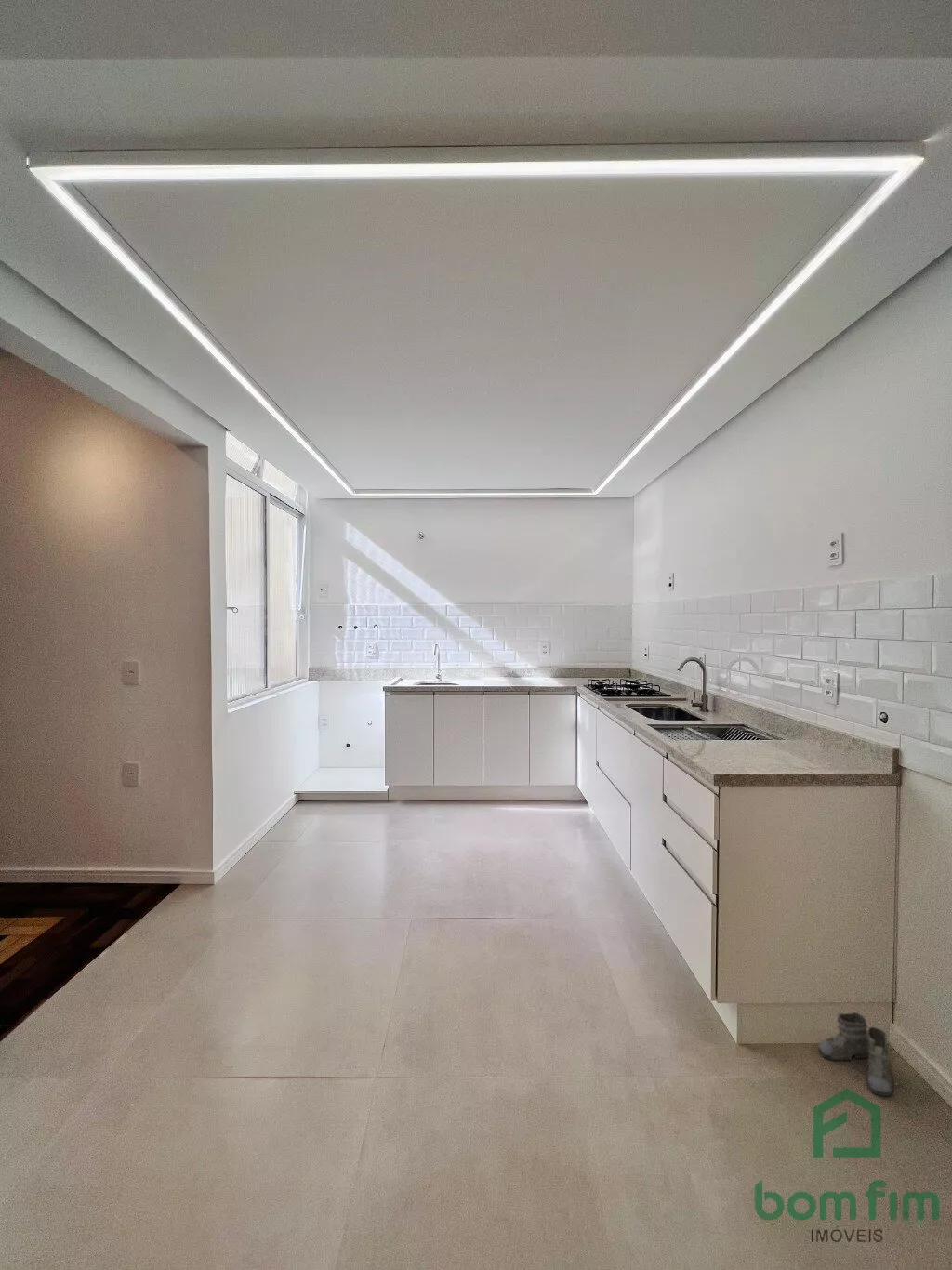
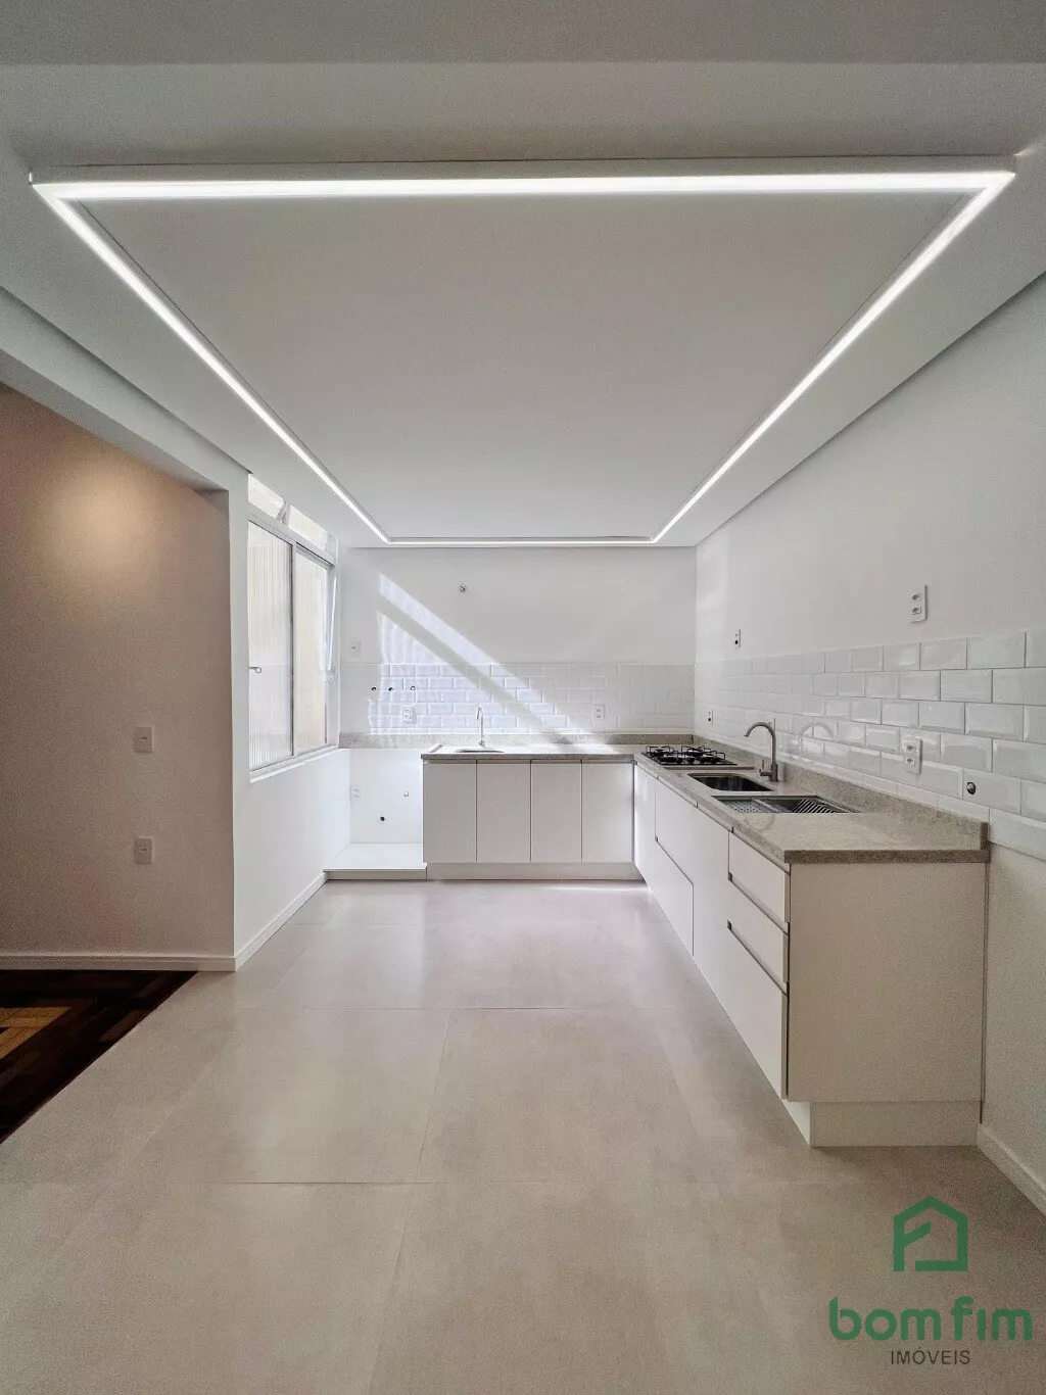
- boots (857, 1045)
